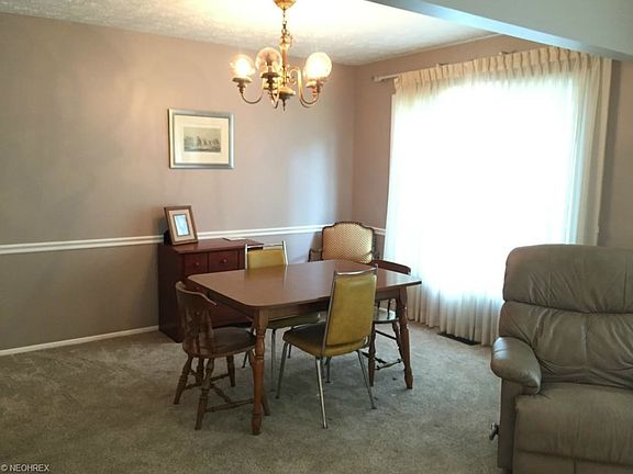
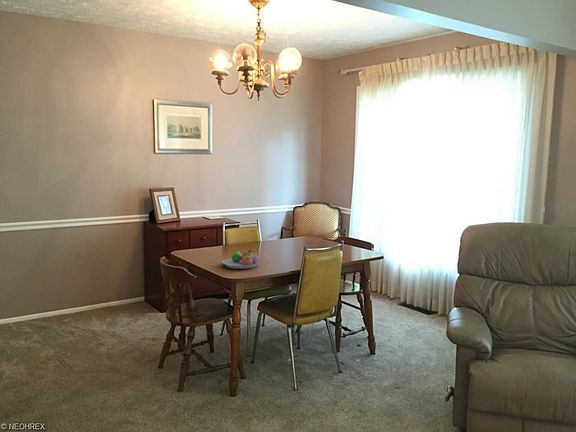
+ fruit bowl (240, 258)
